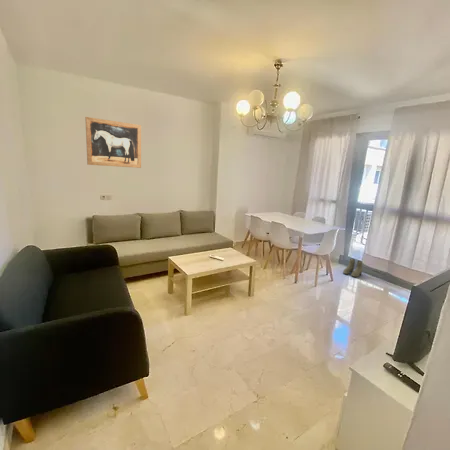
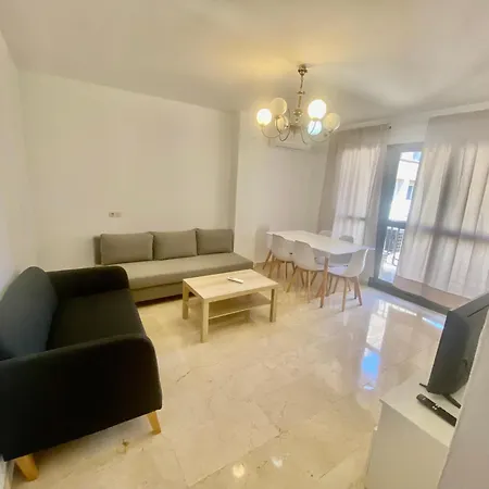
- boots (353, 267)
- wall art (115, 144)
